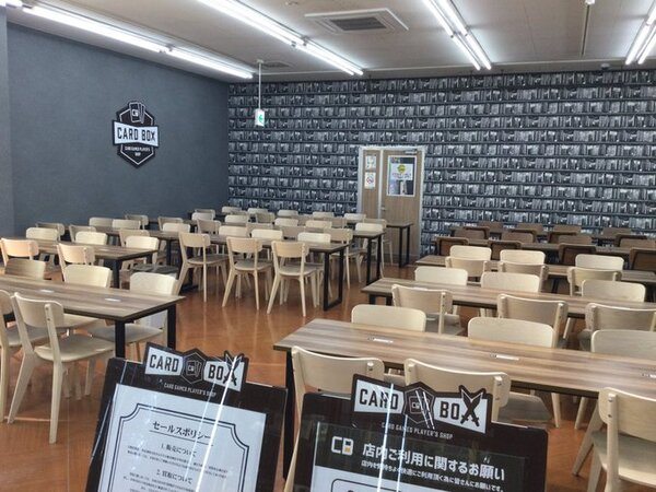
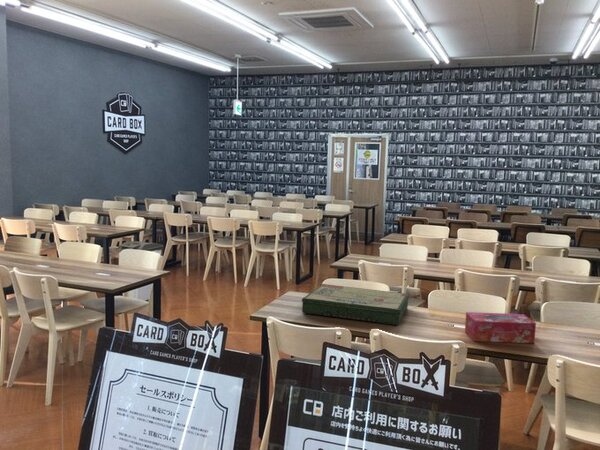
+ tissue box (499, 327)
+ board game (356, 302)
